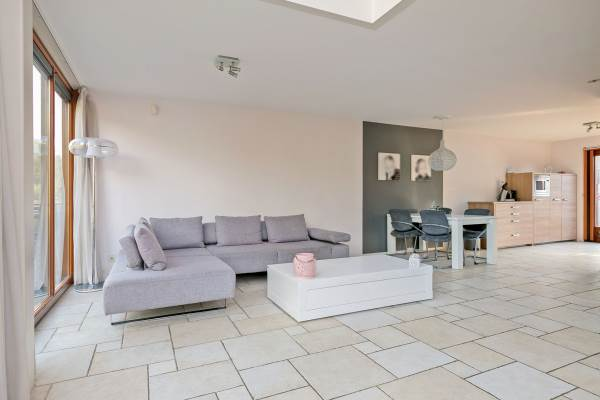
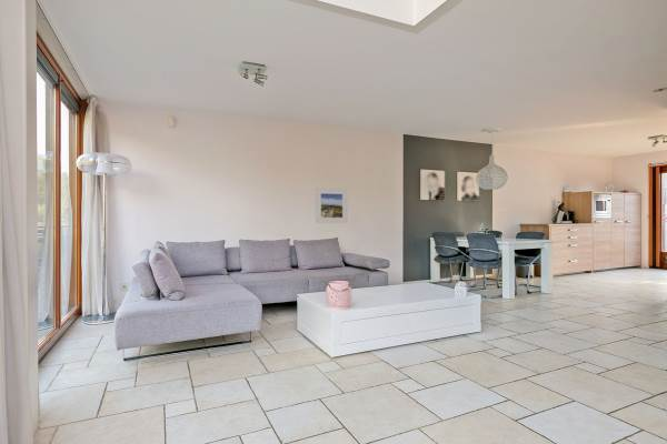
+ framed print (331, 205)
